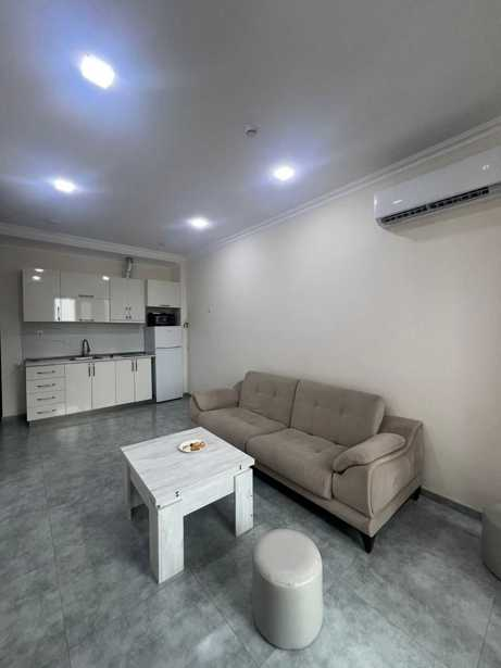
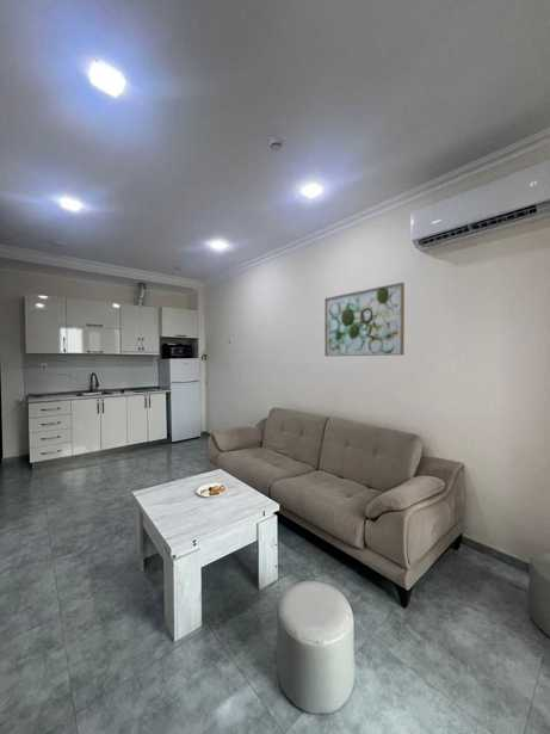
+ wall art (359, 323)
